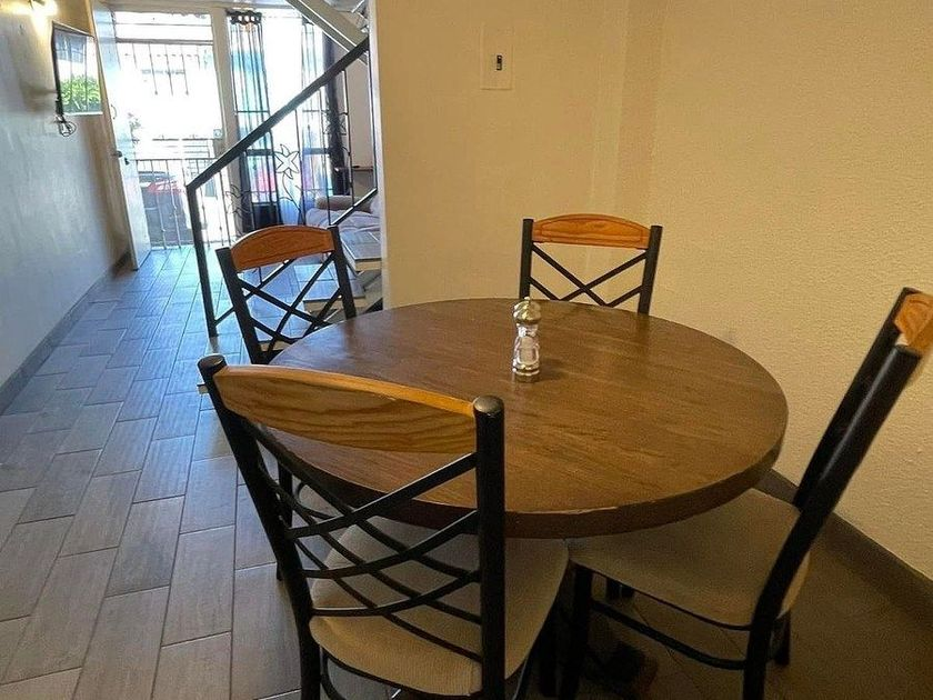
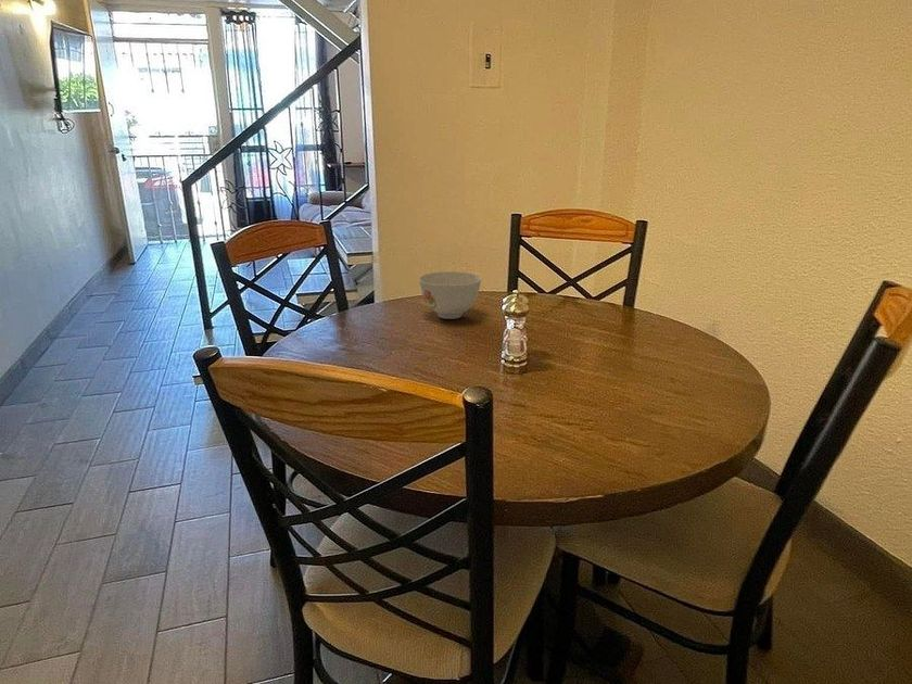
+ bowl (449, 296)
